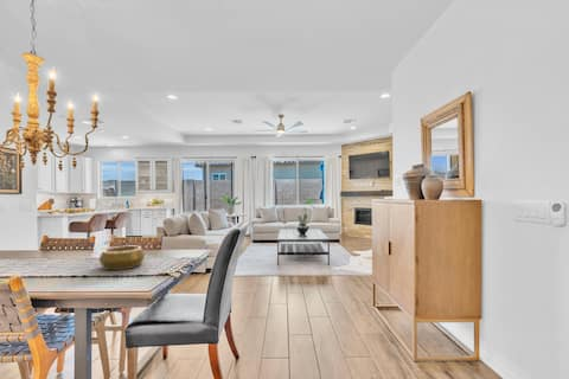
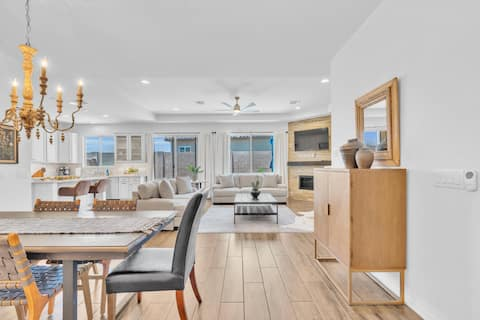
- decorative bowl (122, 257)
